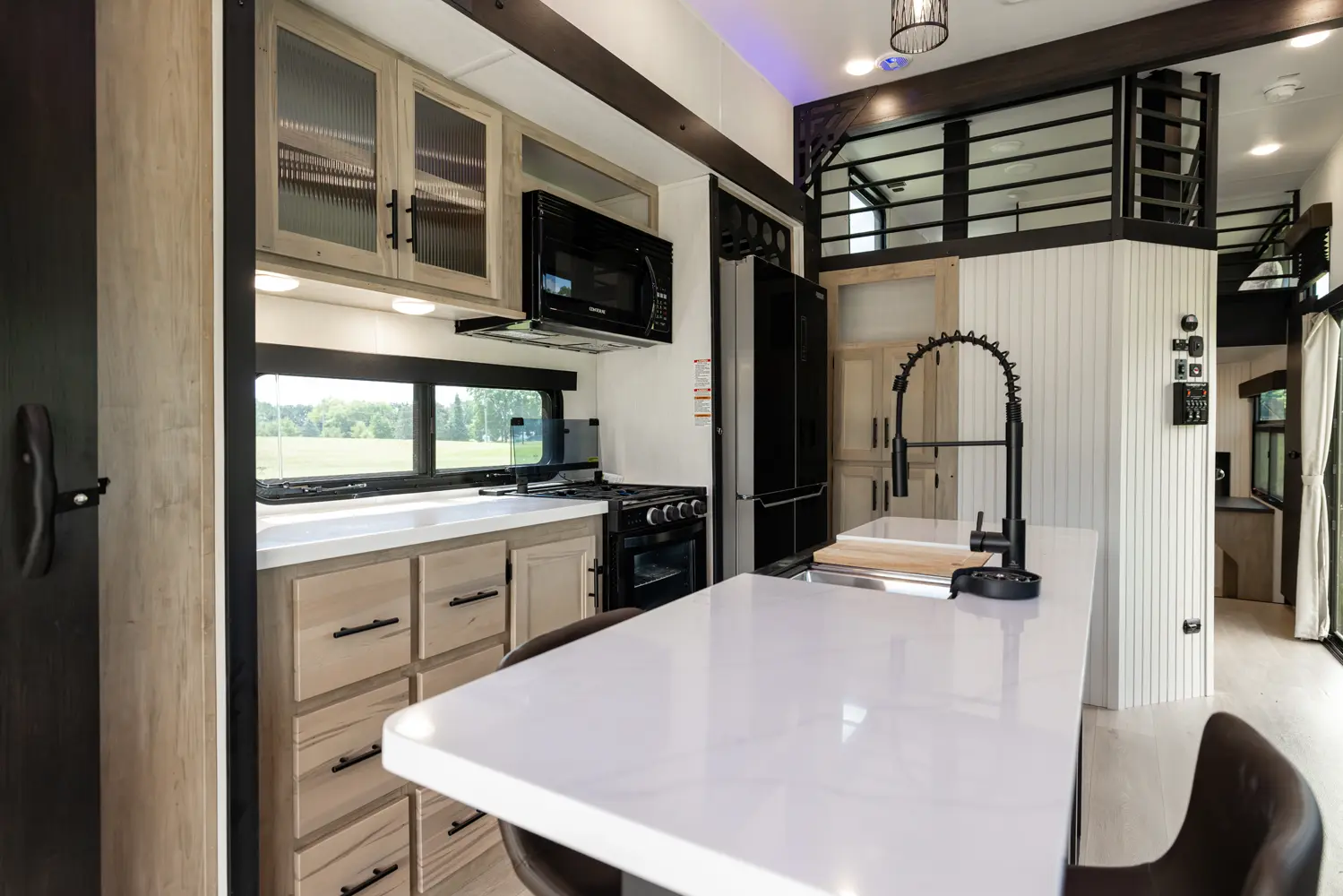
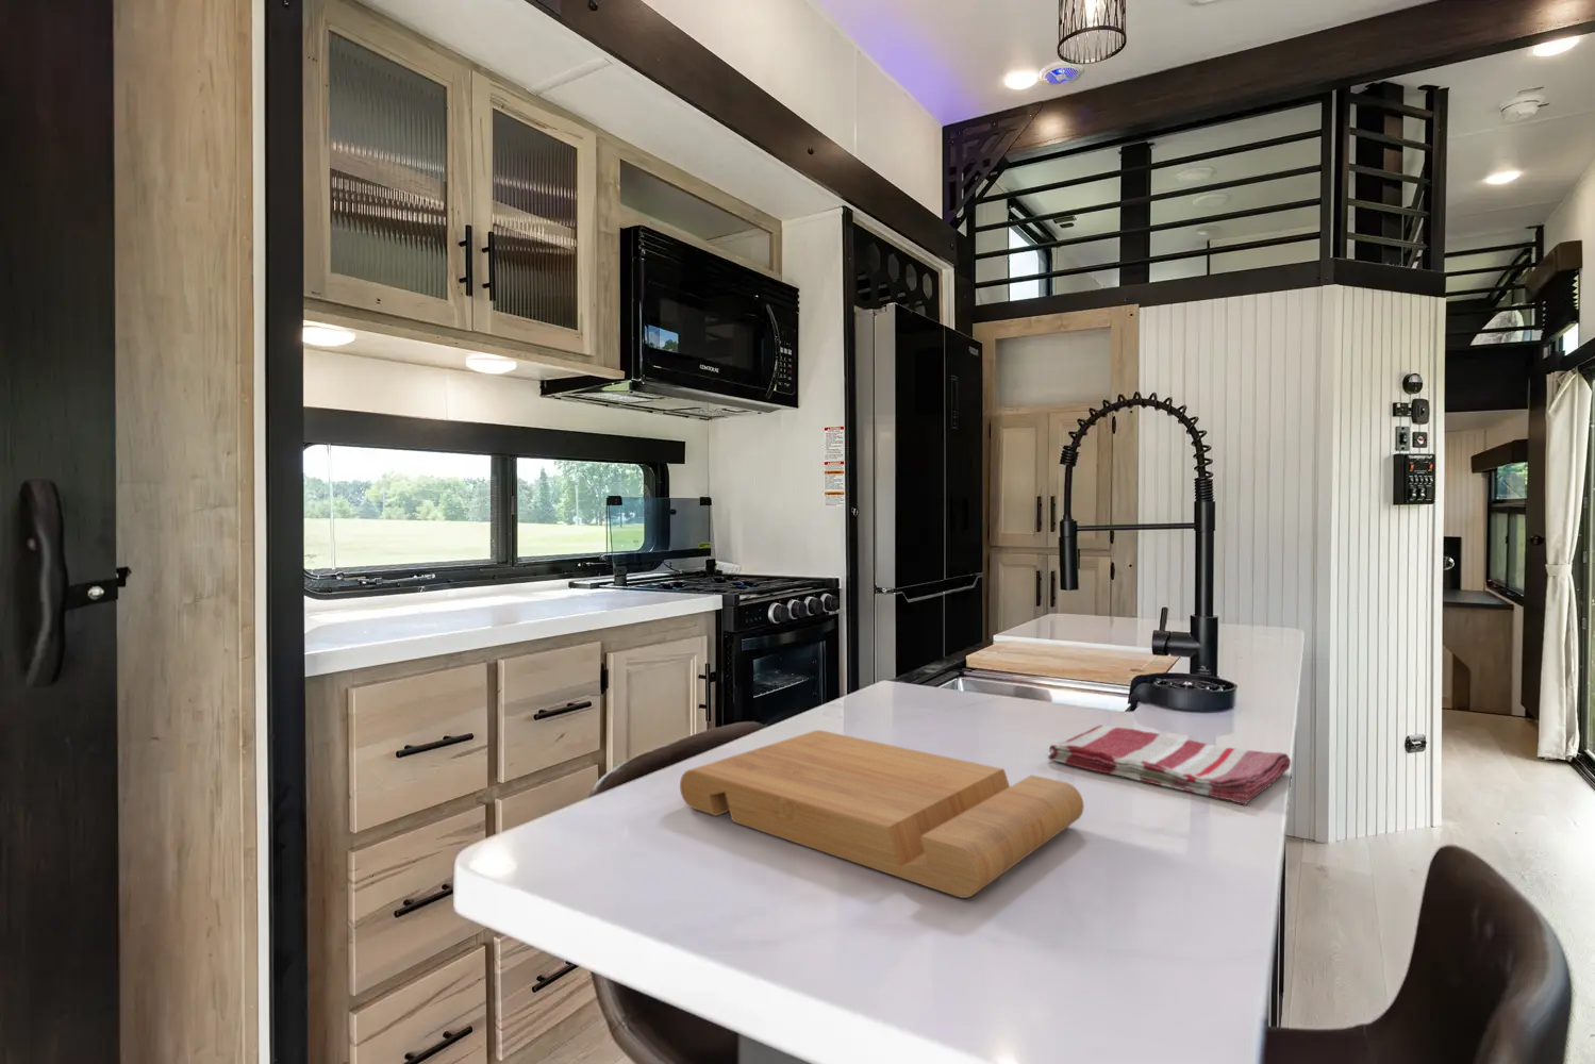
+ dish towel (1165, 754)
+ cutting board (874, 794)
